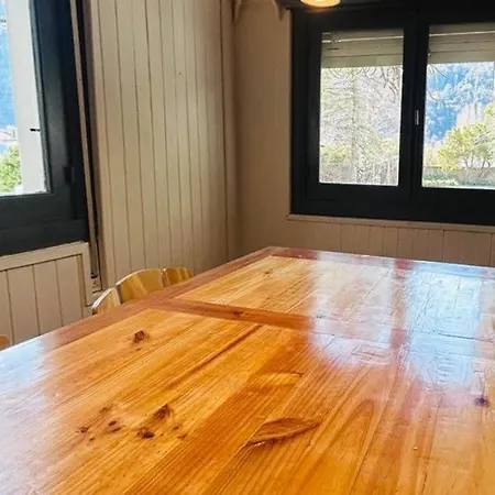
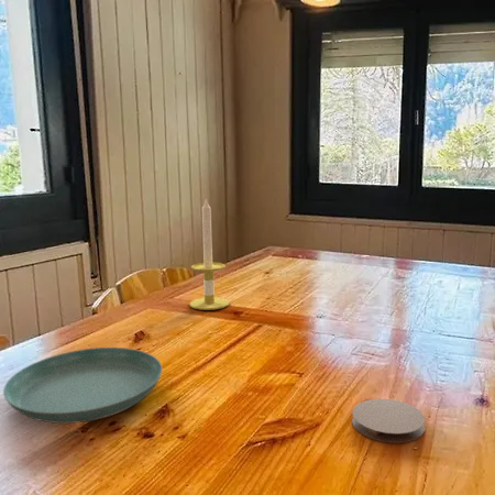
+ coaster (387, 419)
+ saucer (86, 384)
+ candle (207, 251)
